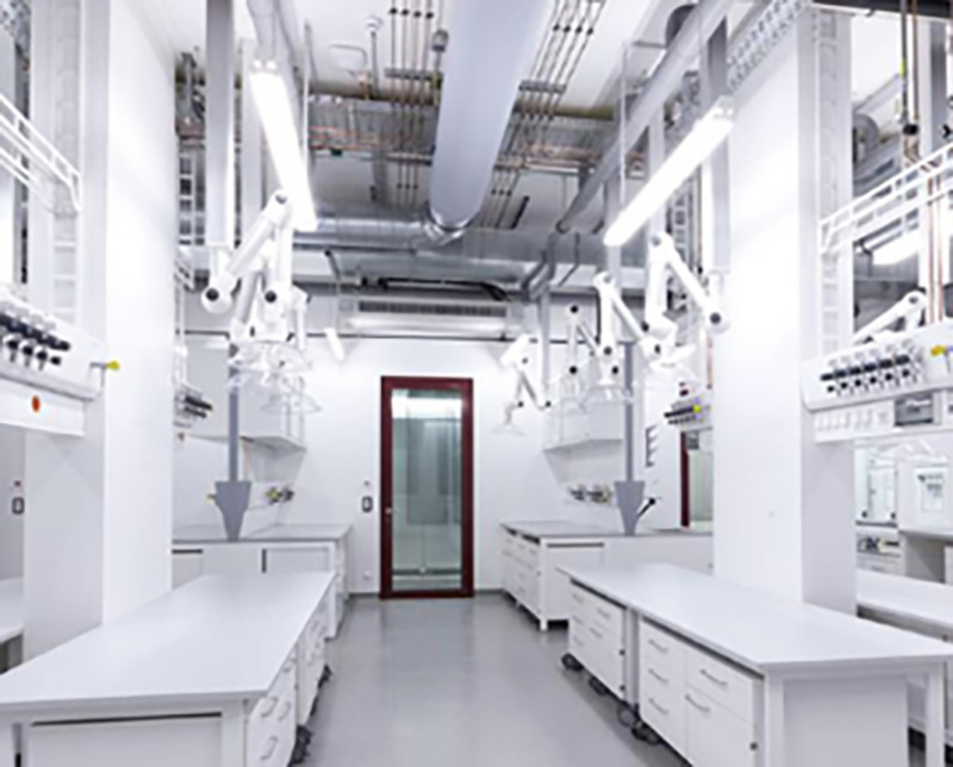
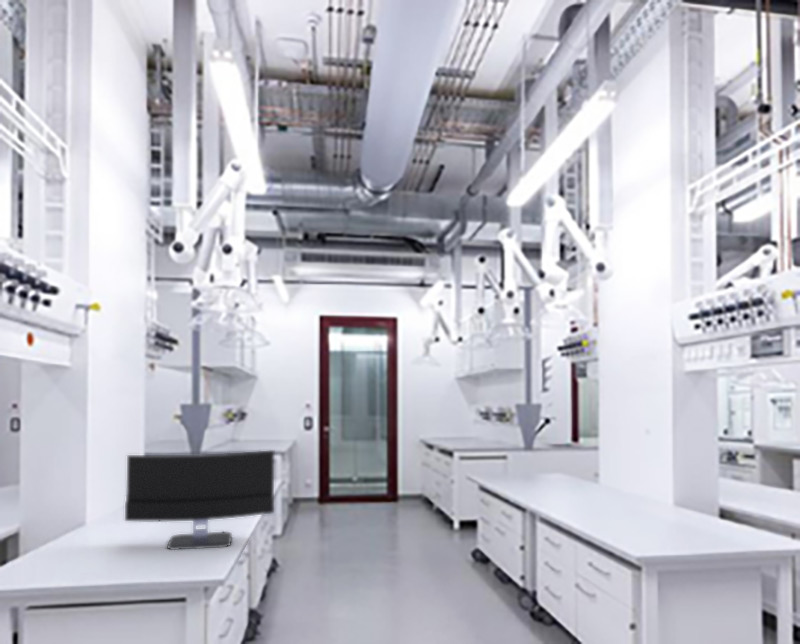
+ computer monitor (201, 498)
